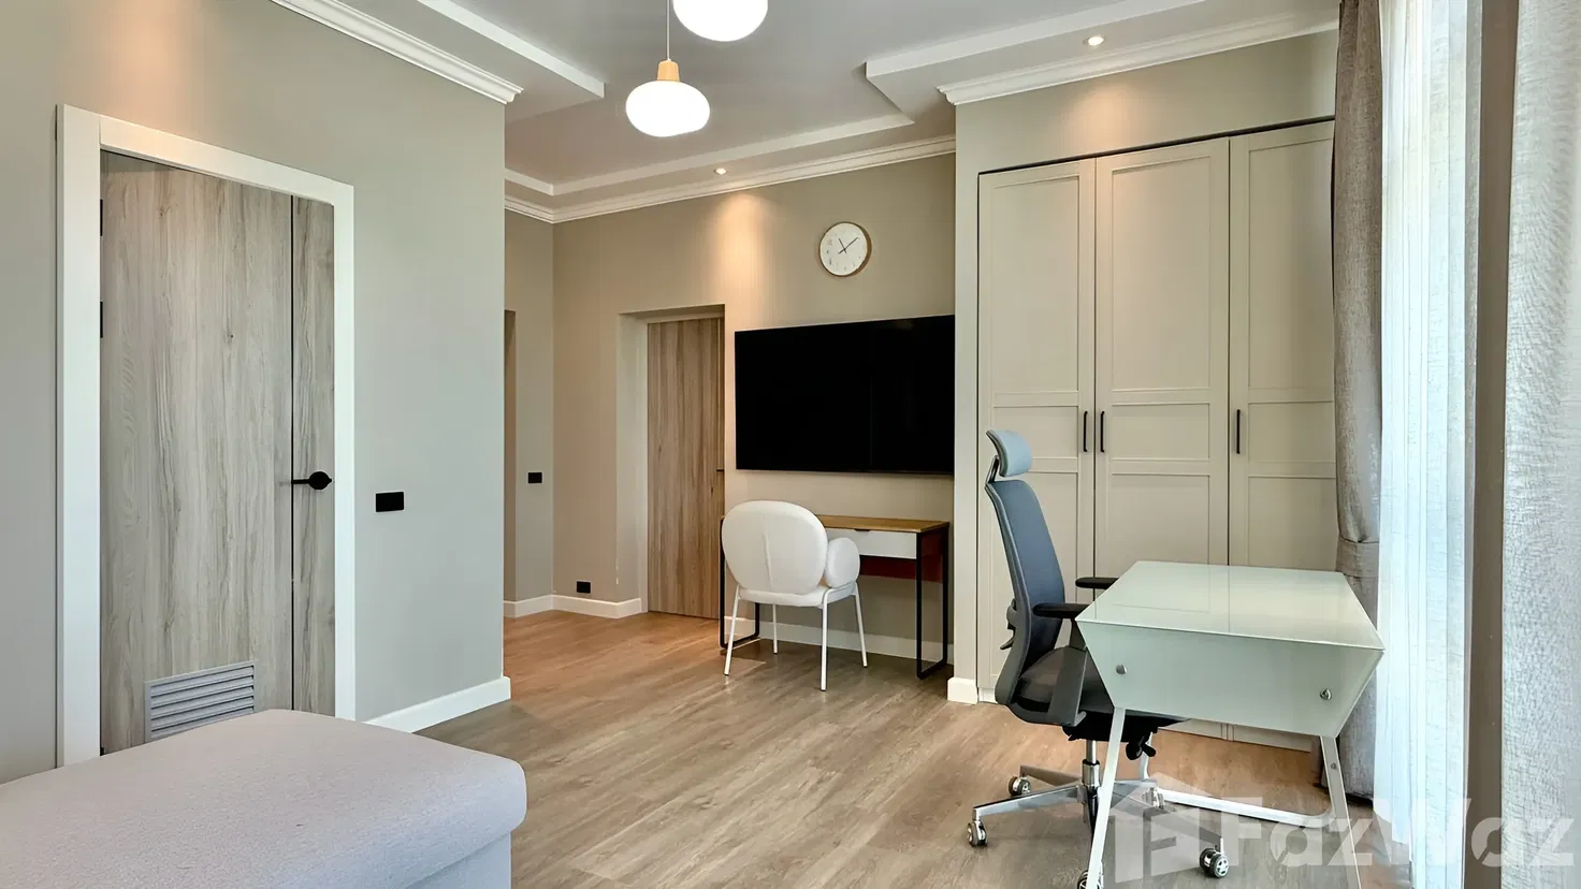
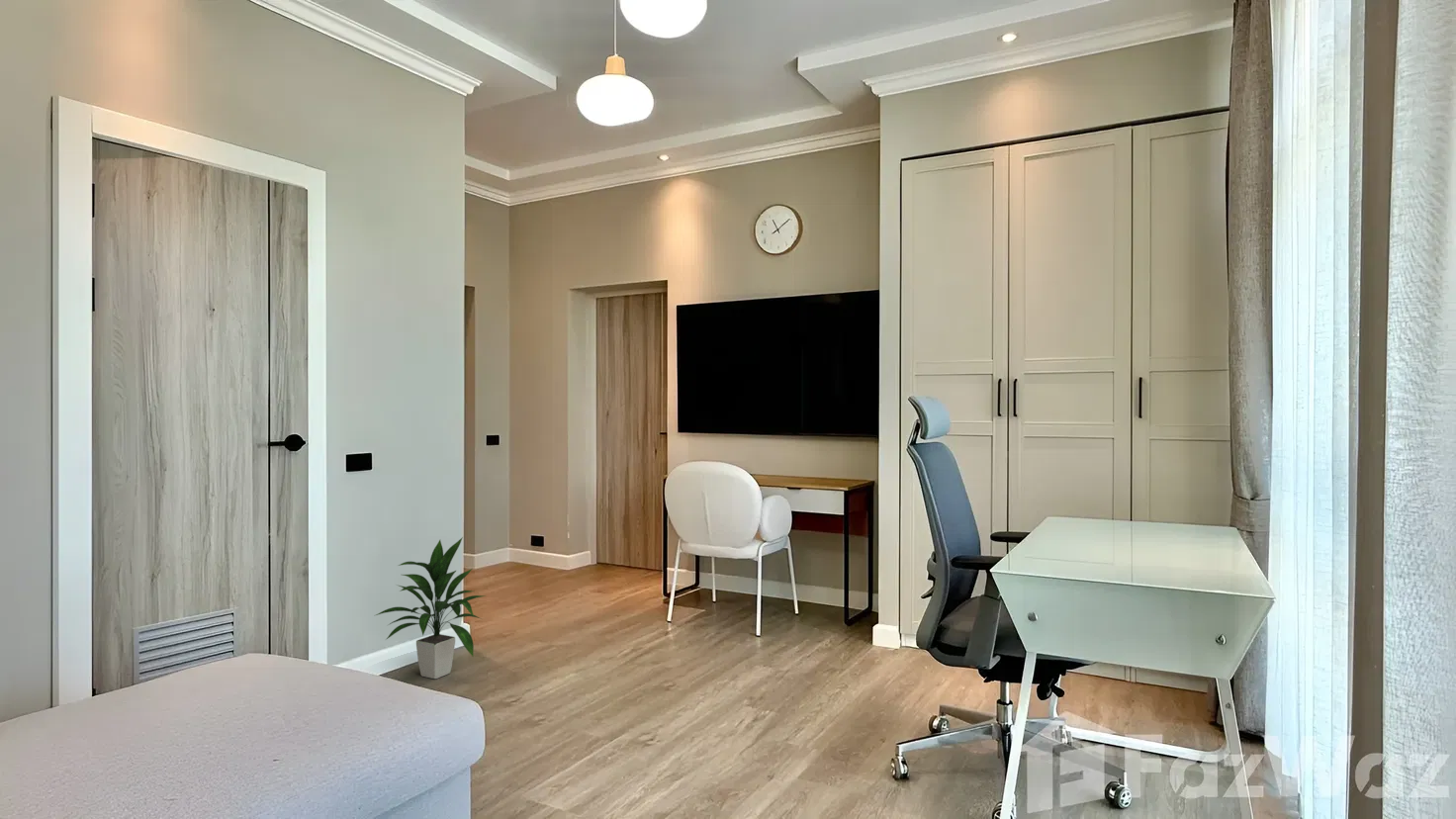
+ indoor plant (436, 608)
